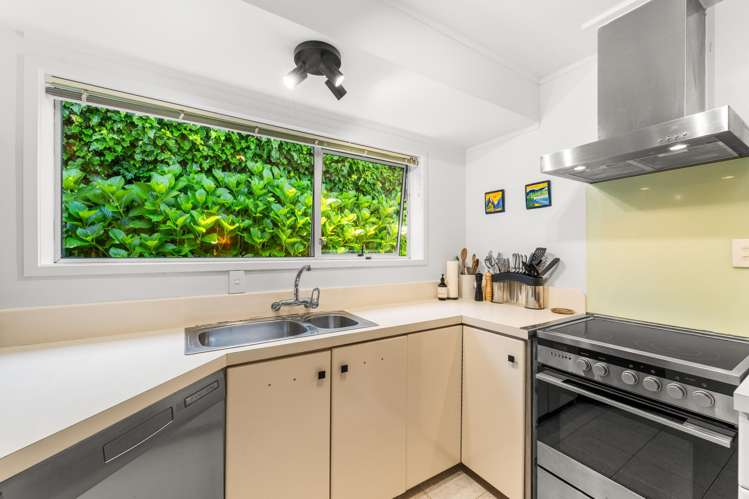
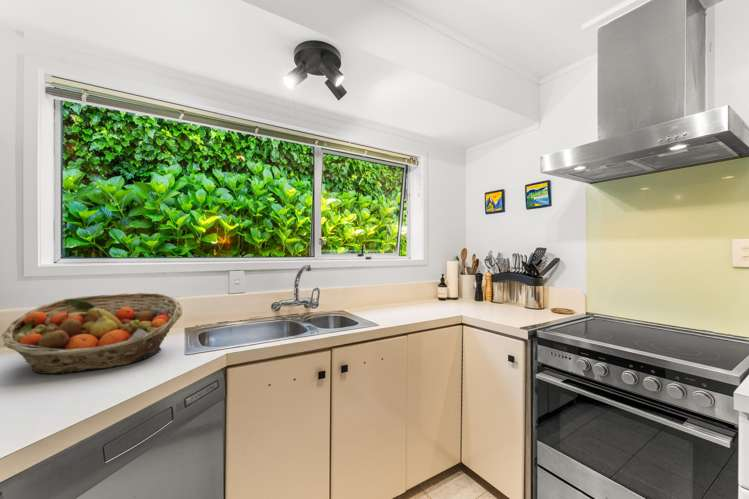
+ fruit basket (103, 328)
